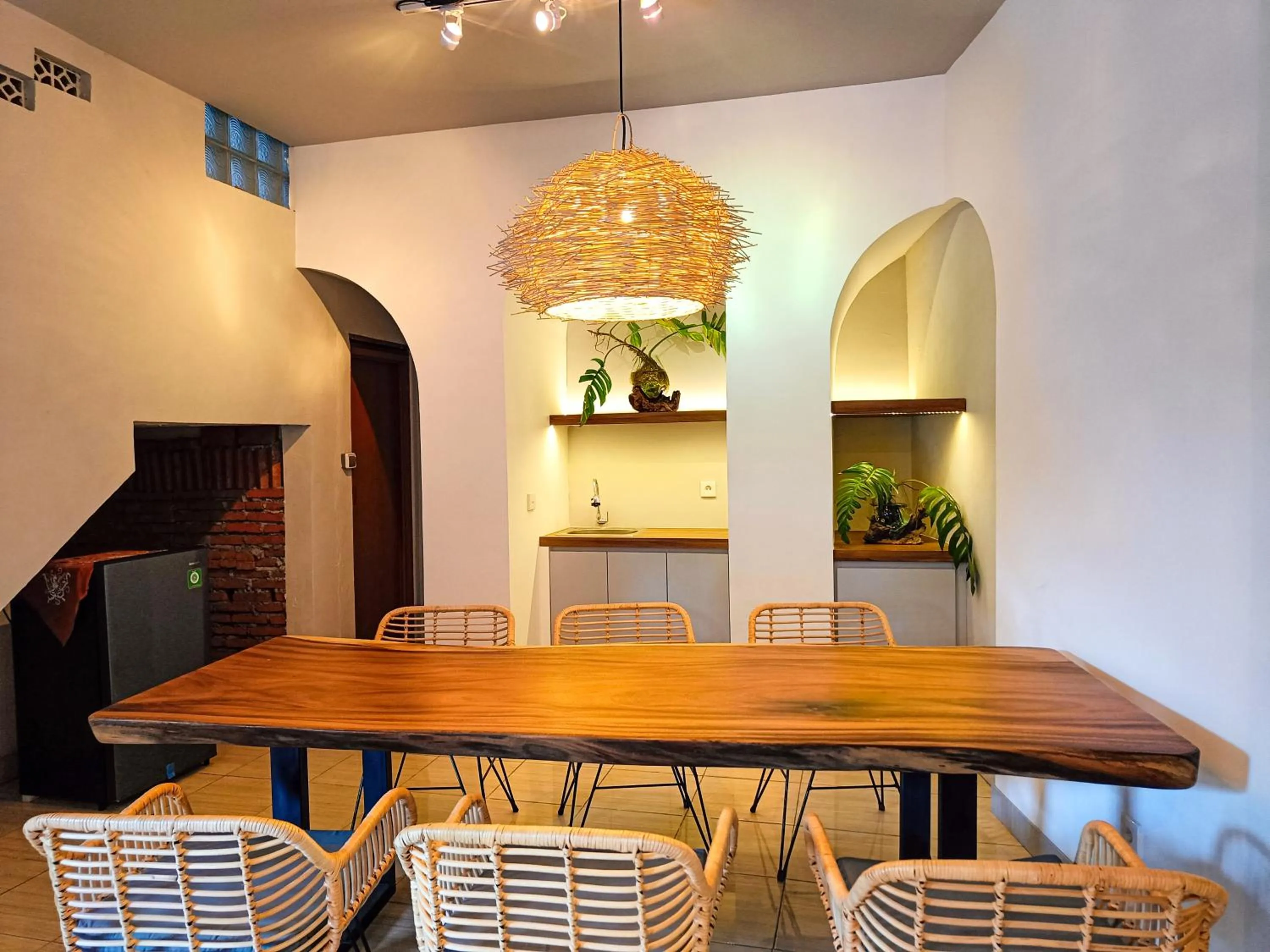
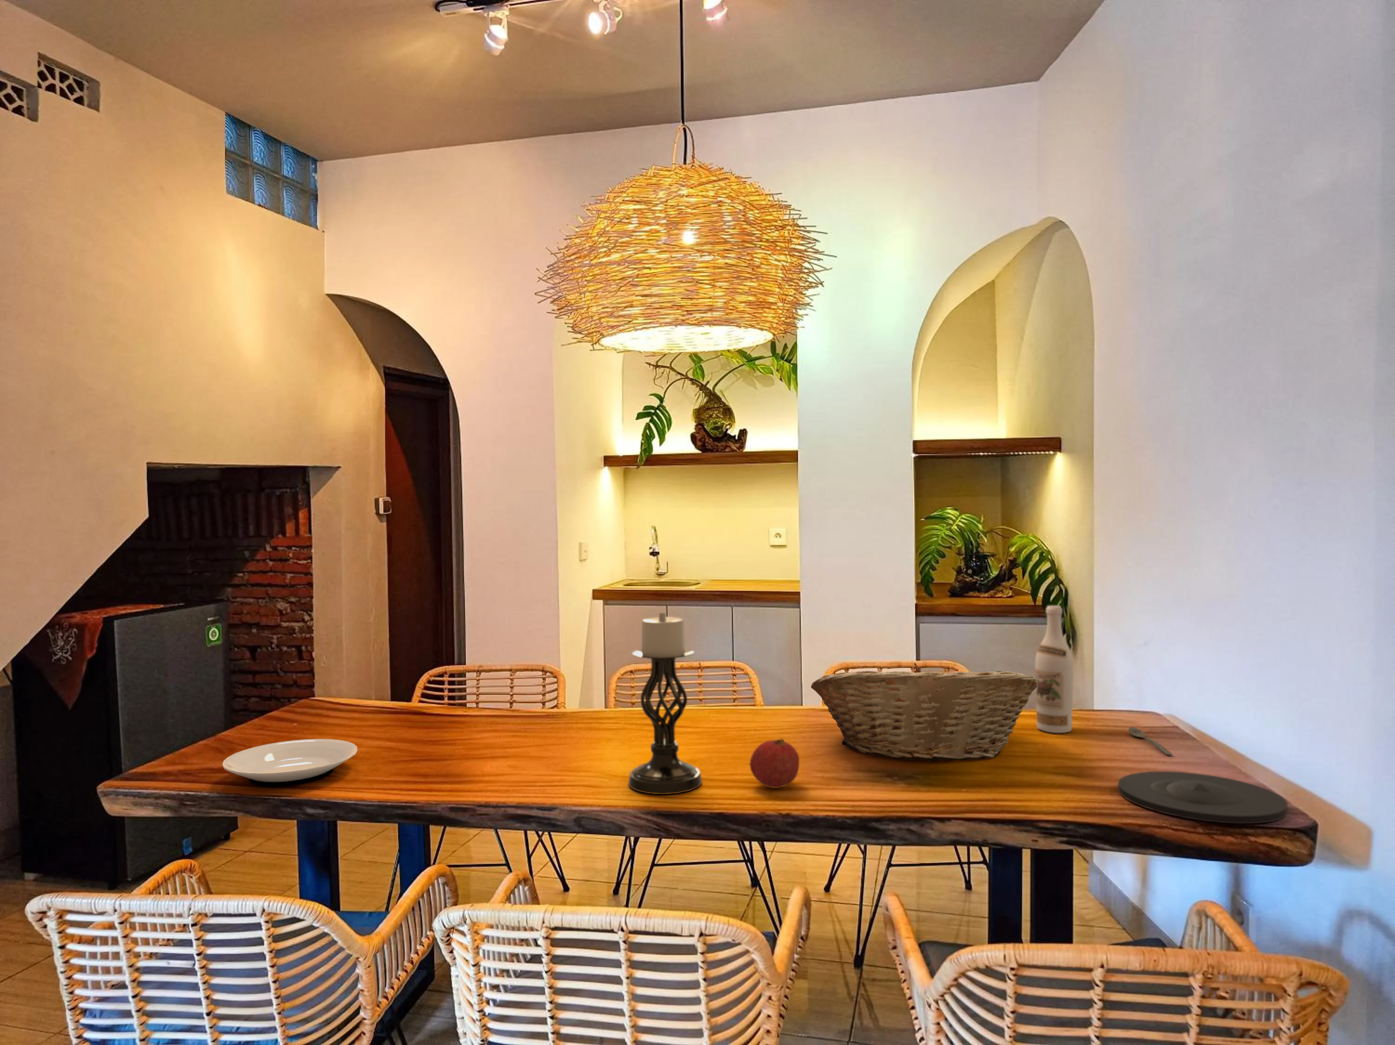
+ fruit basket (922, 703)
+ candle holder (663, 698)
+ plate (1199, 790)
+ spoon (1149, 740)
+ plate (291, 764)
+ fruit (775, 762)
+ wine bottle (1054, 667)
